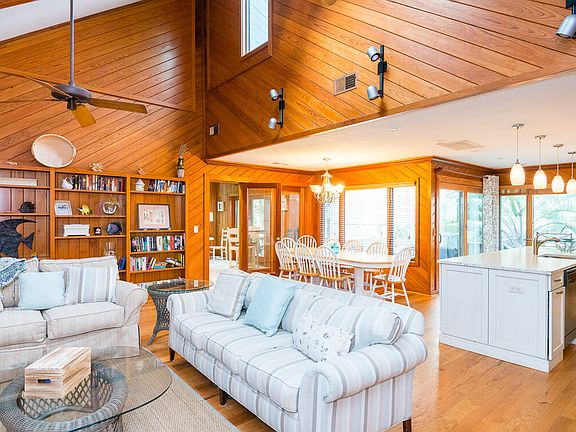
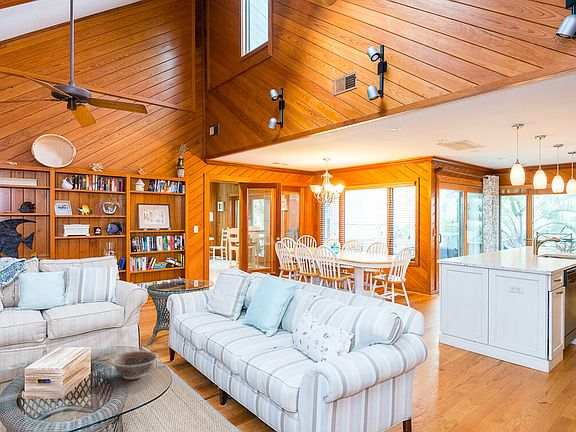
+ decorative bowl (134, 366)
